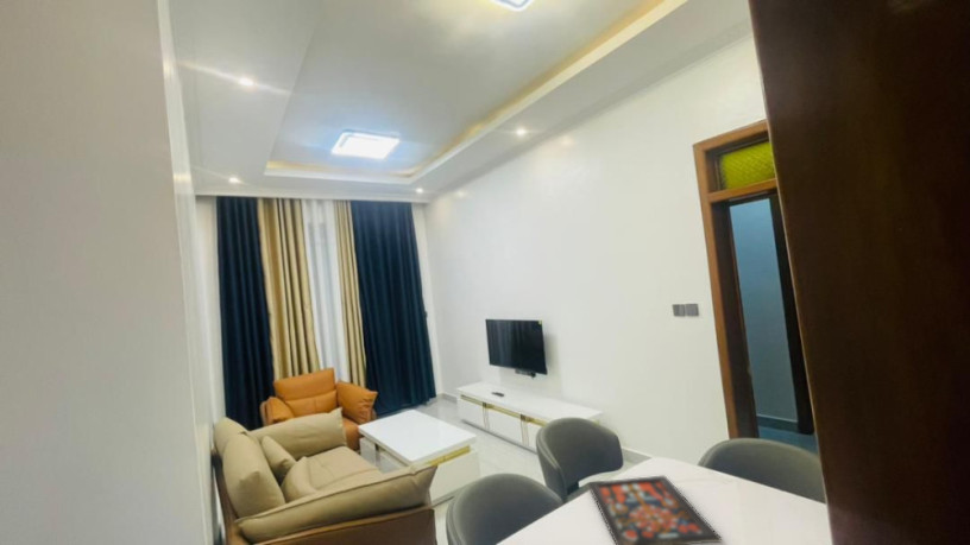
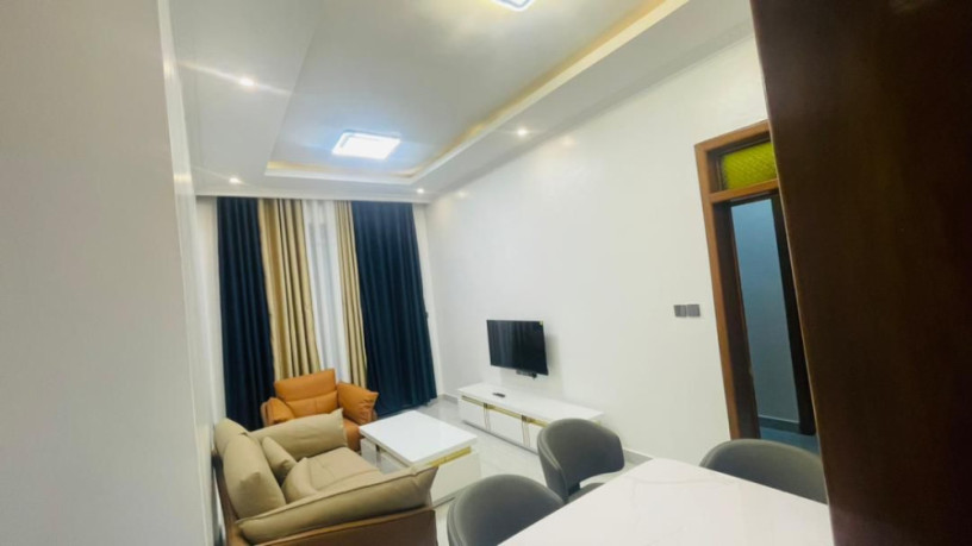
- board game (645, 509)
